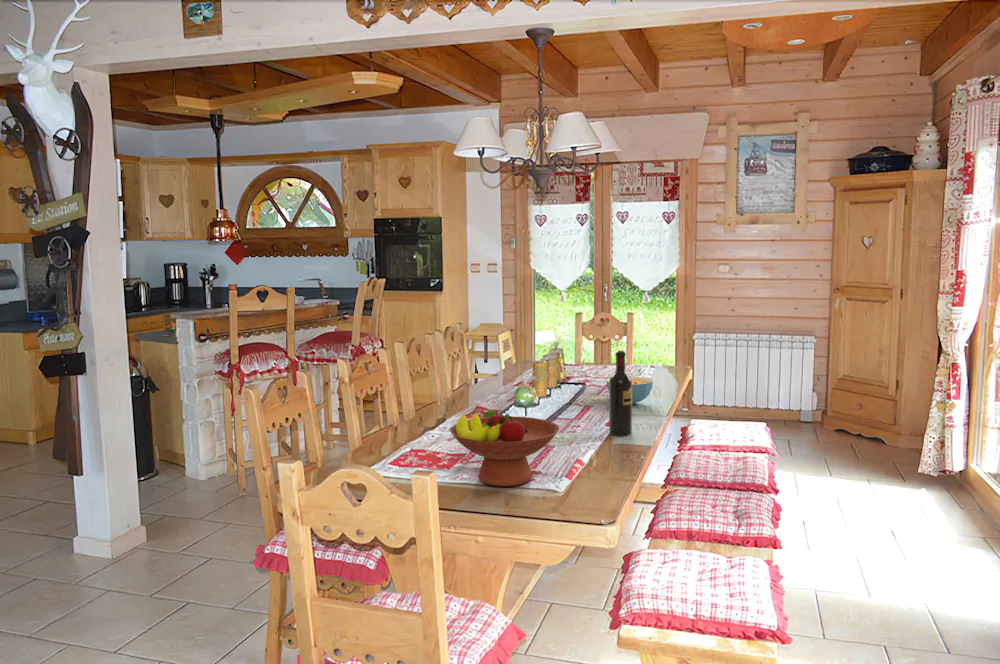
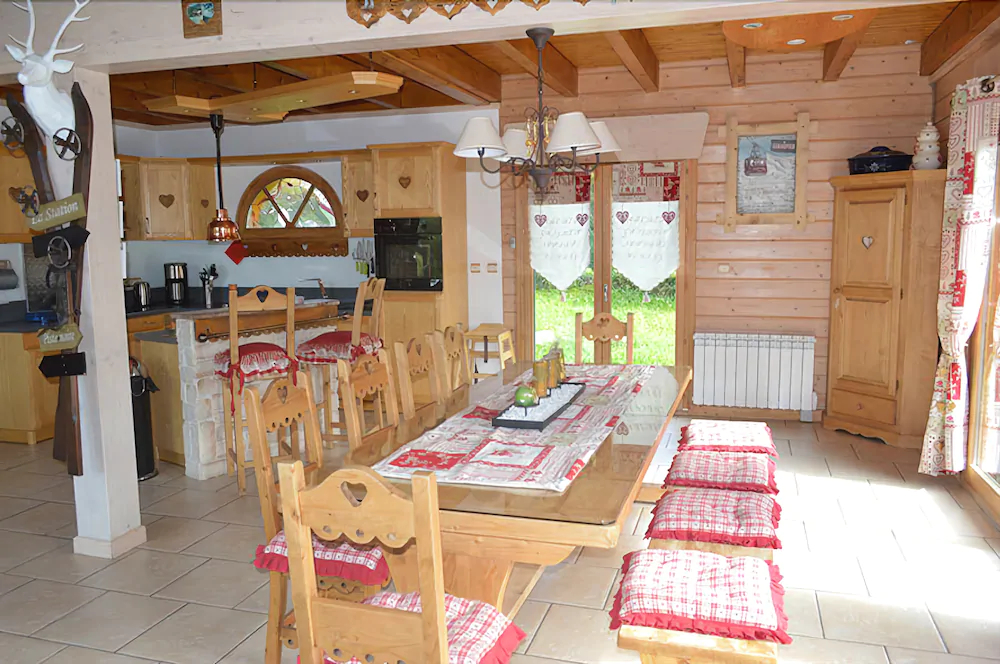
- cereal bowl (632, 391)
- fruit bowl (504, 443)
- wine bottle (620, 392)
